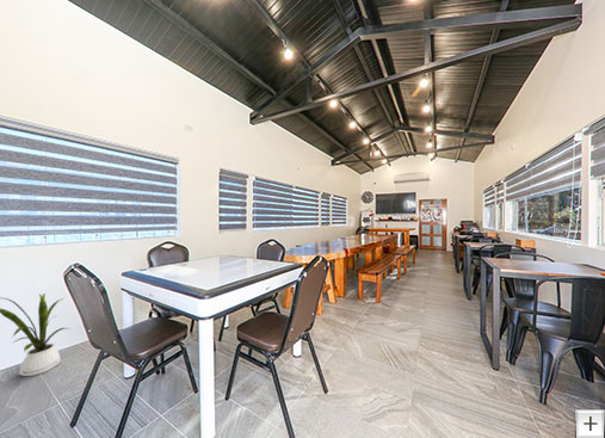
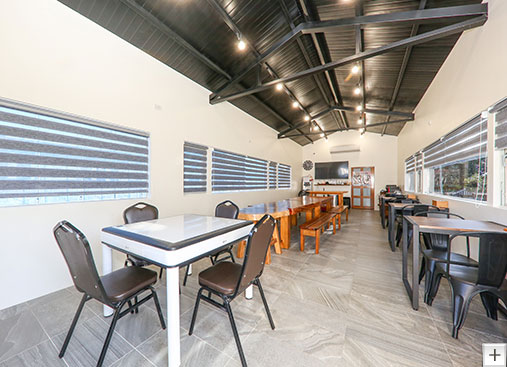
- house plant (35, 329)
